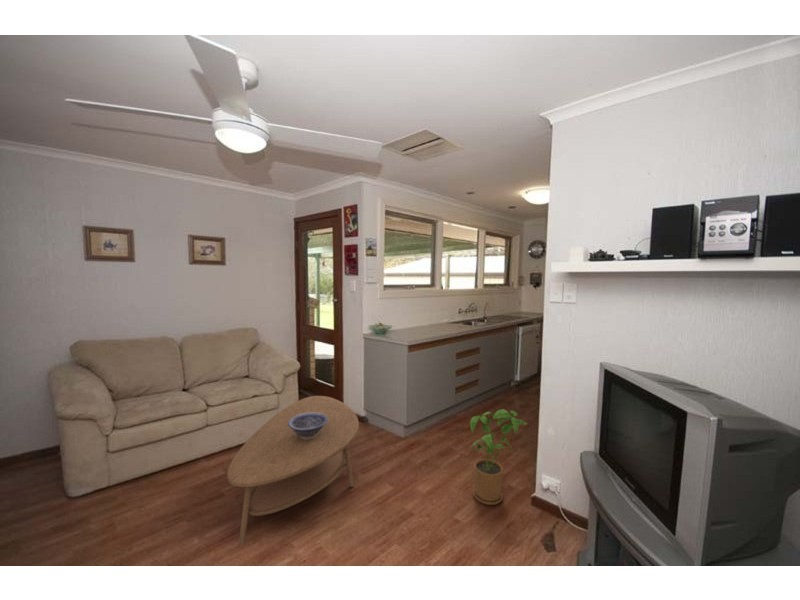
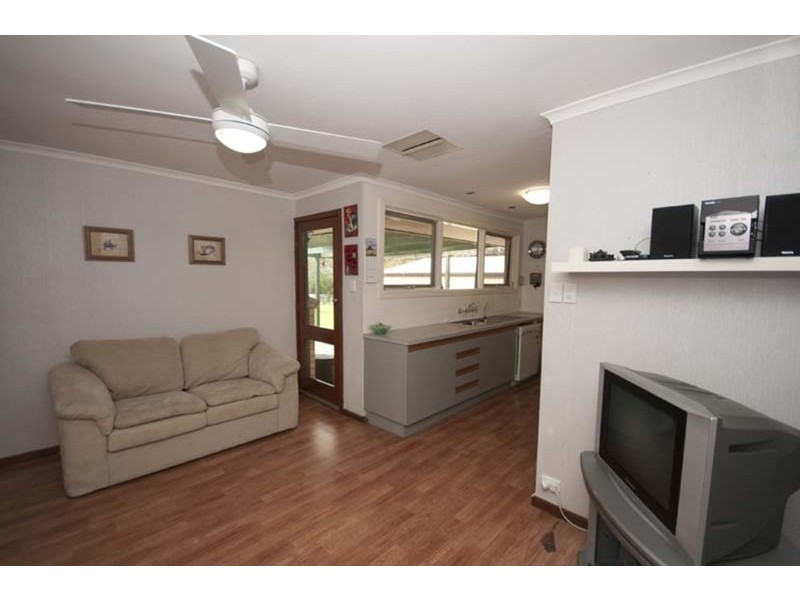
- decorative bowl (308, 427)
- coffee table (309, 456)
- house plant (489, 455)
